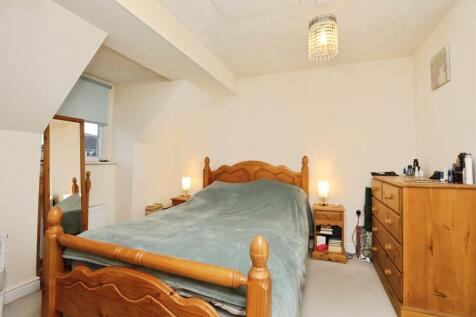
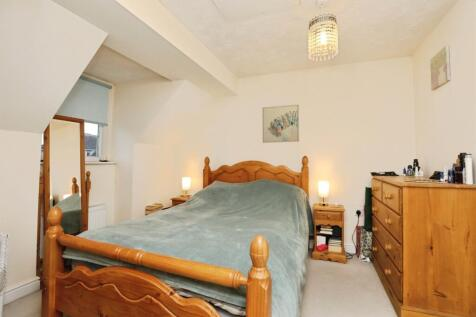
+ wall art (280, 124)
